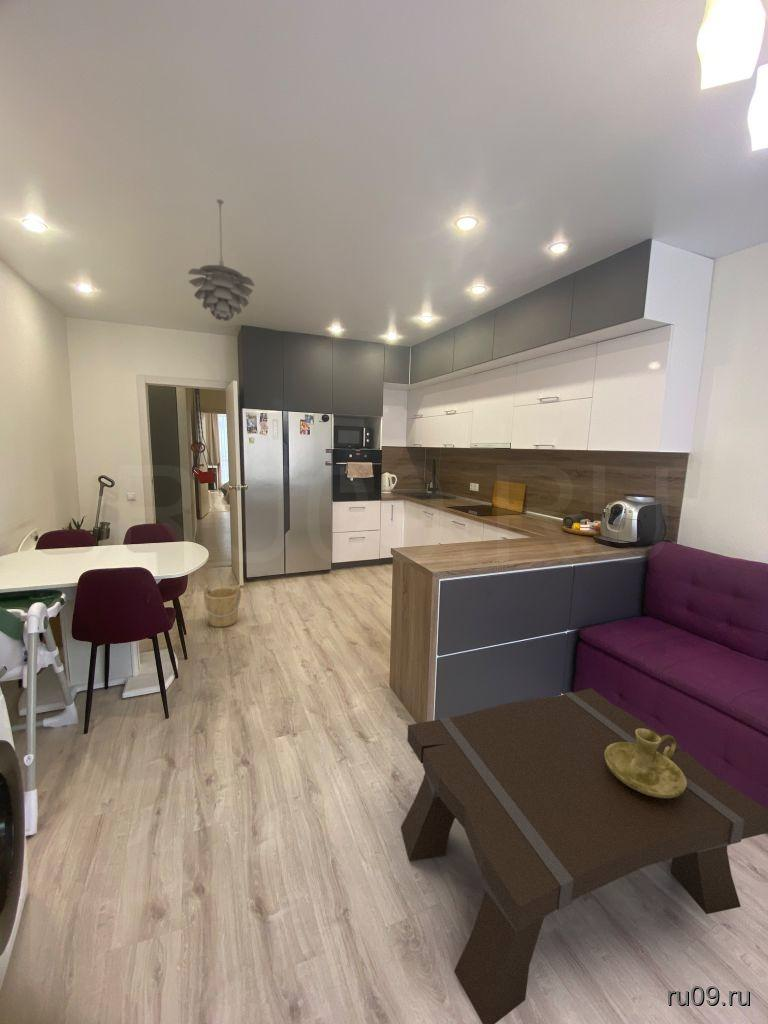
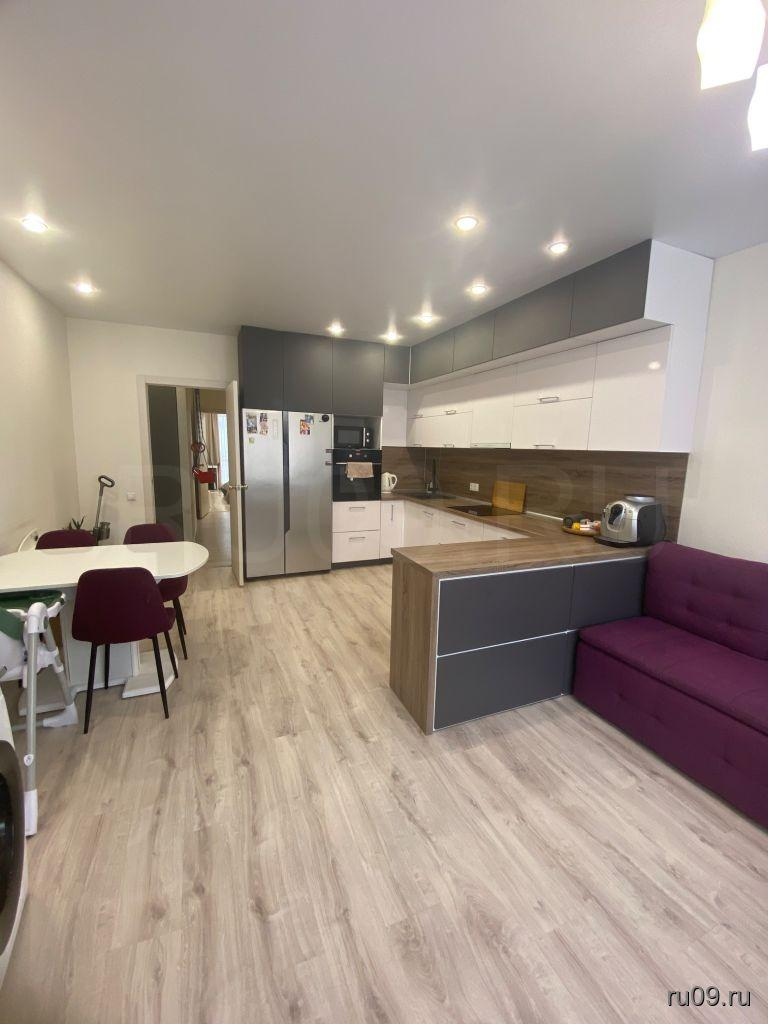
- coffee table (561, 813)
- candle holder (650, 753)
- pendant light (221, 261)
- bucket (223, 603)
